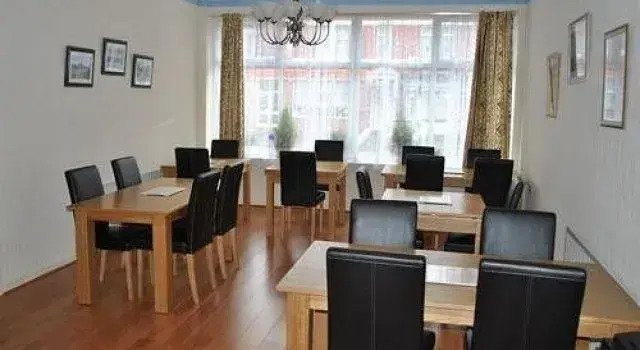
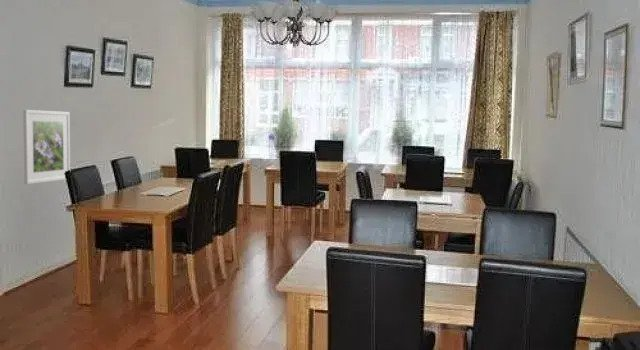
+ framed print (48, 146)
